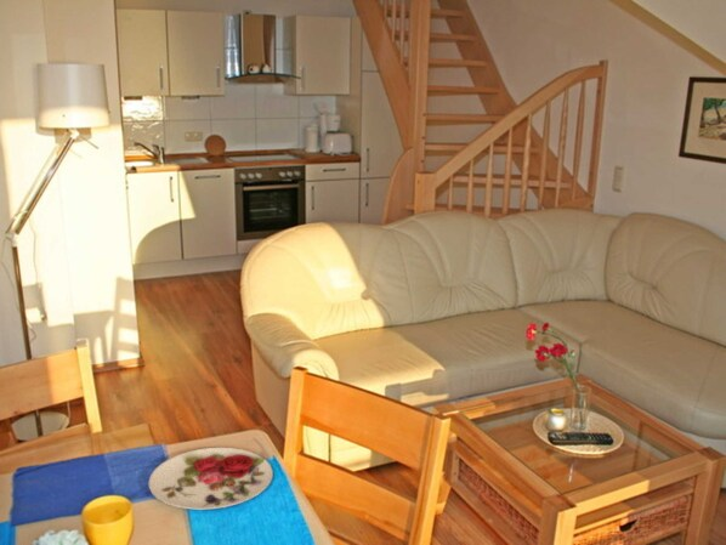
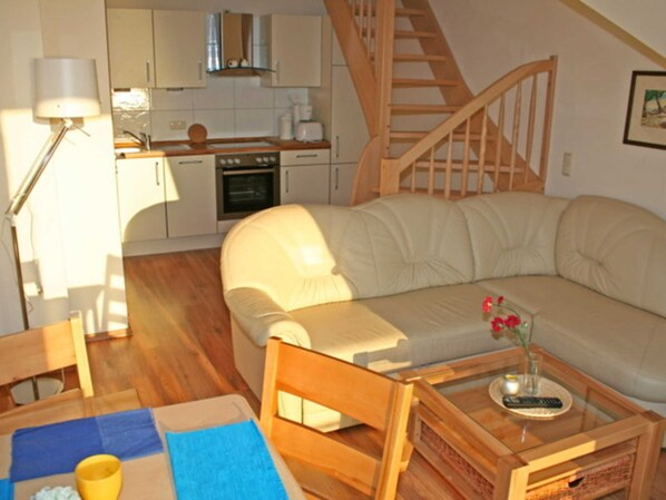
- plate (211, 475)
